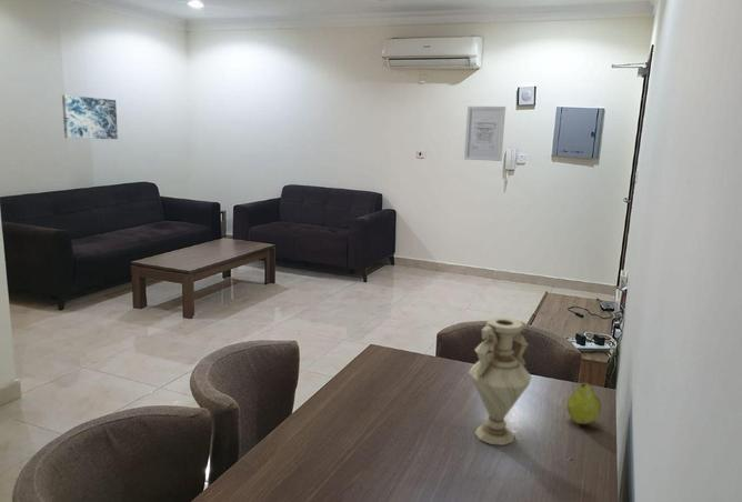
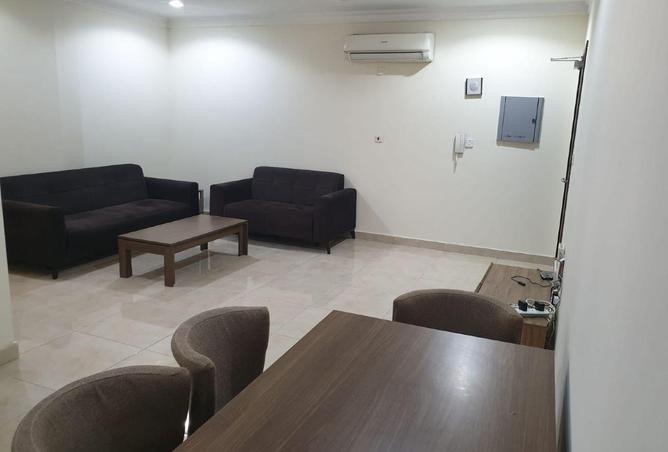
- wall art (91, 118)
- vase (499, 379)
- fruit (583, 402)
- wall art (484, 133)
